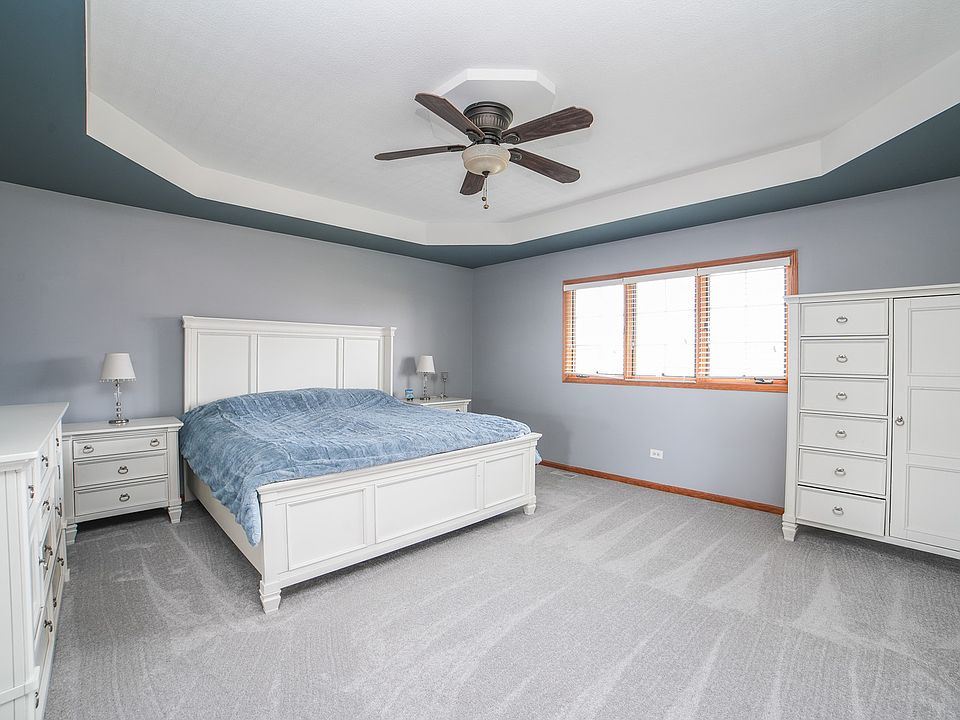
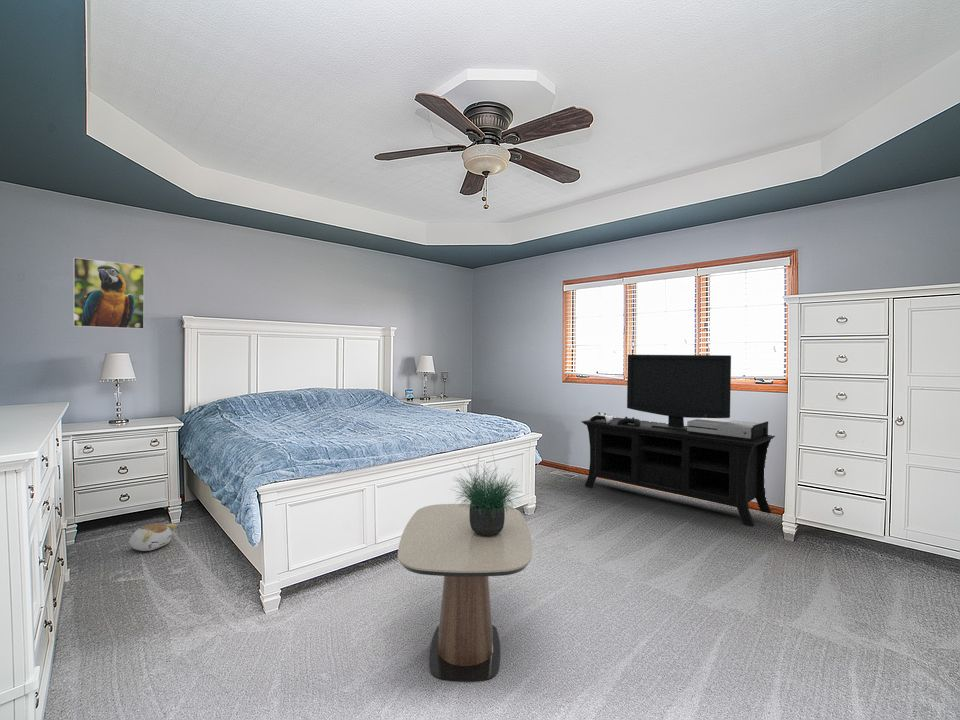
+ side table (466, 589)
+ media console (669, 426)
+ plush toy (148, 535)
+ potted plant (487, 491)
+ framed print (110, 294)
